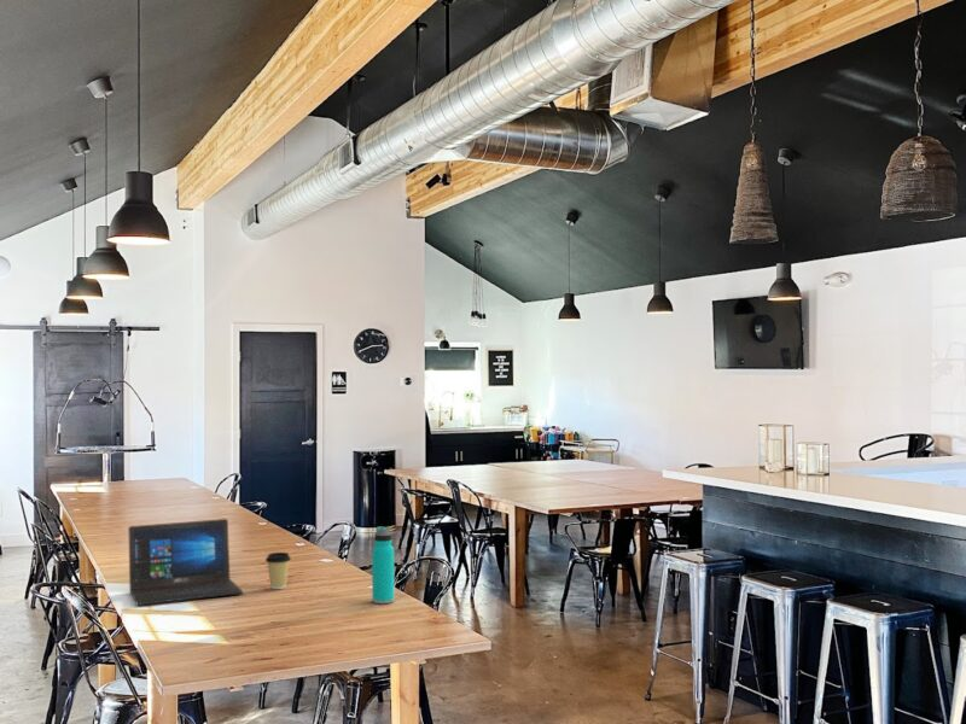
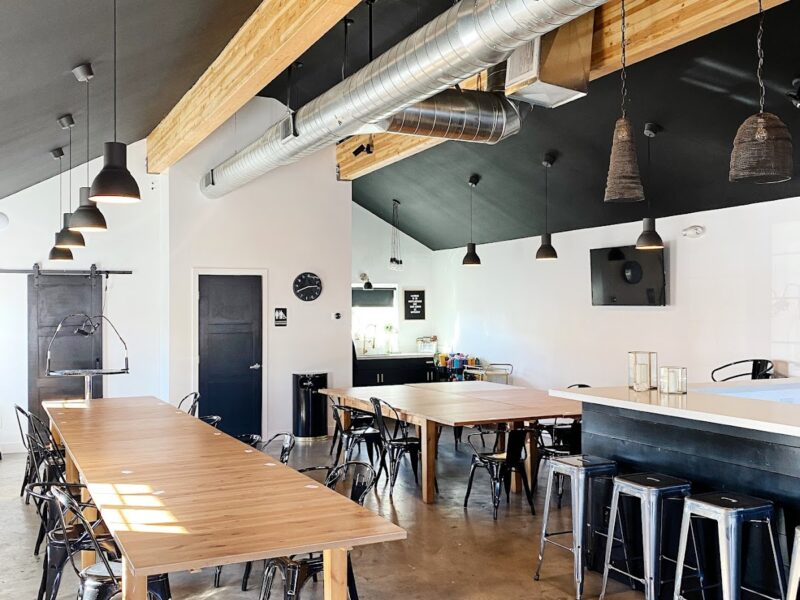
- coffee cup (278, 571)
- laptop (185, 560)
- water bottle (383, 564)
